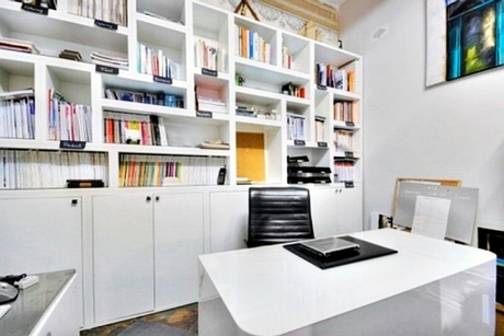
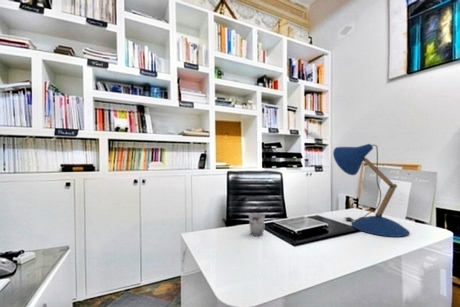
+ cup (258, 225)
+ desk lamp (377, 184)
